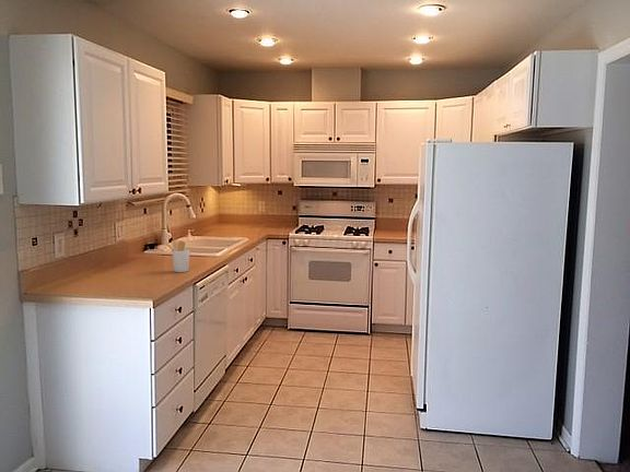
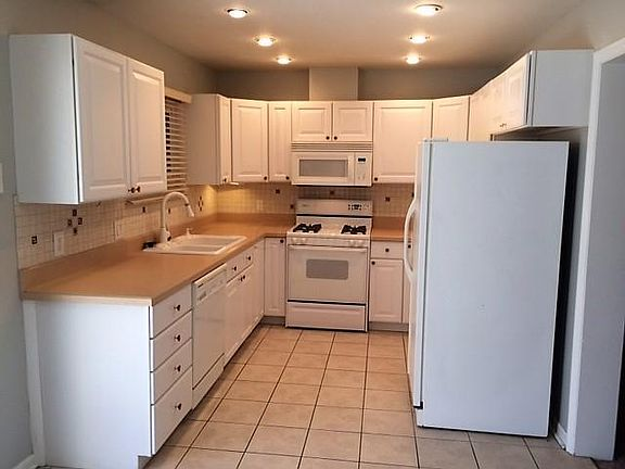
- utensil holder (176, 255)
